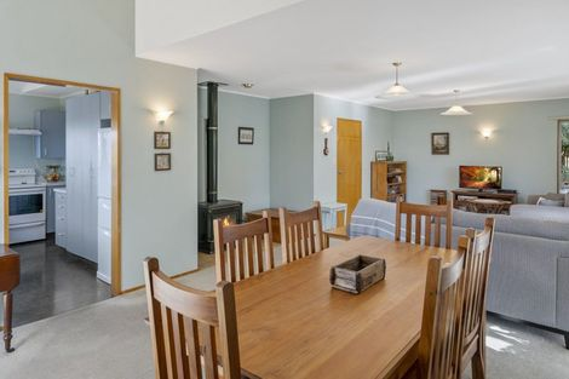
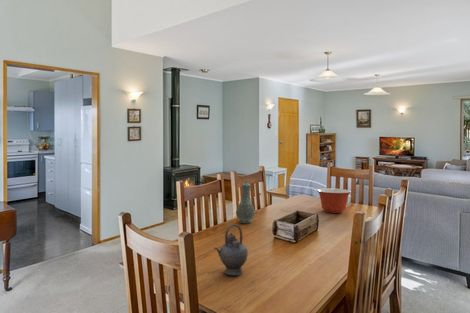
+ vase (245, 201)
+ teapot (230, 248)
+ mixing bowl (333, 200)
